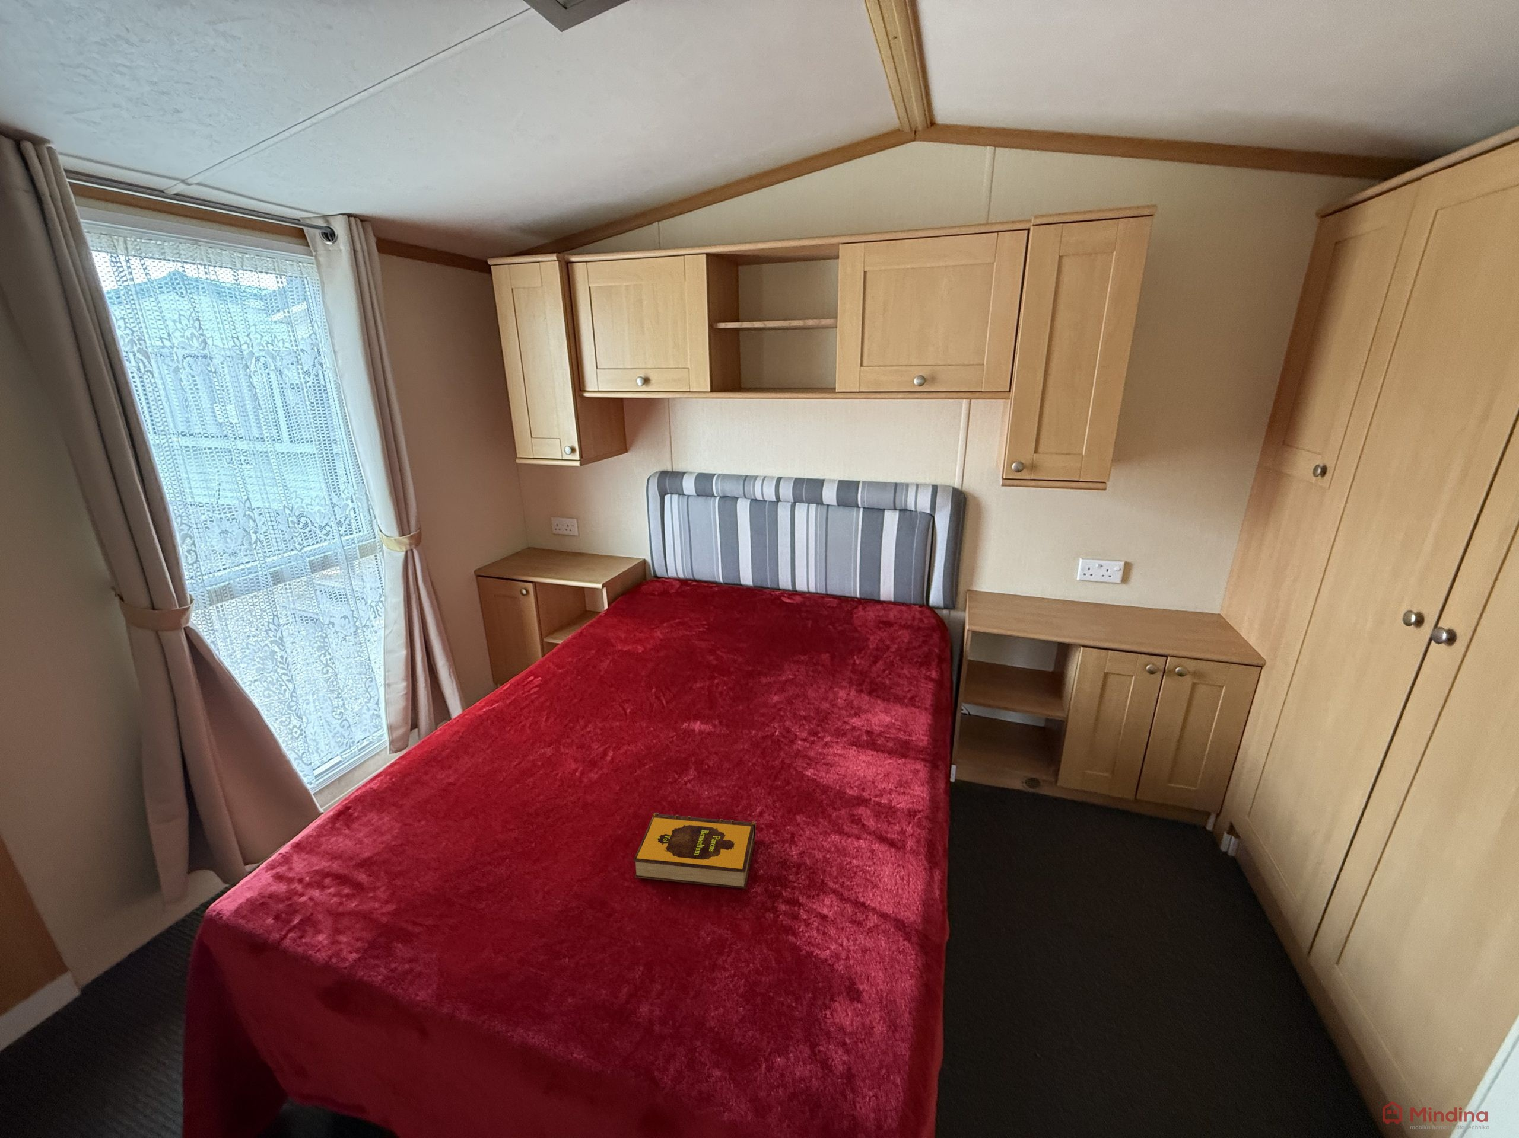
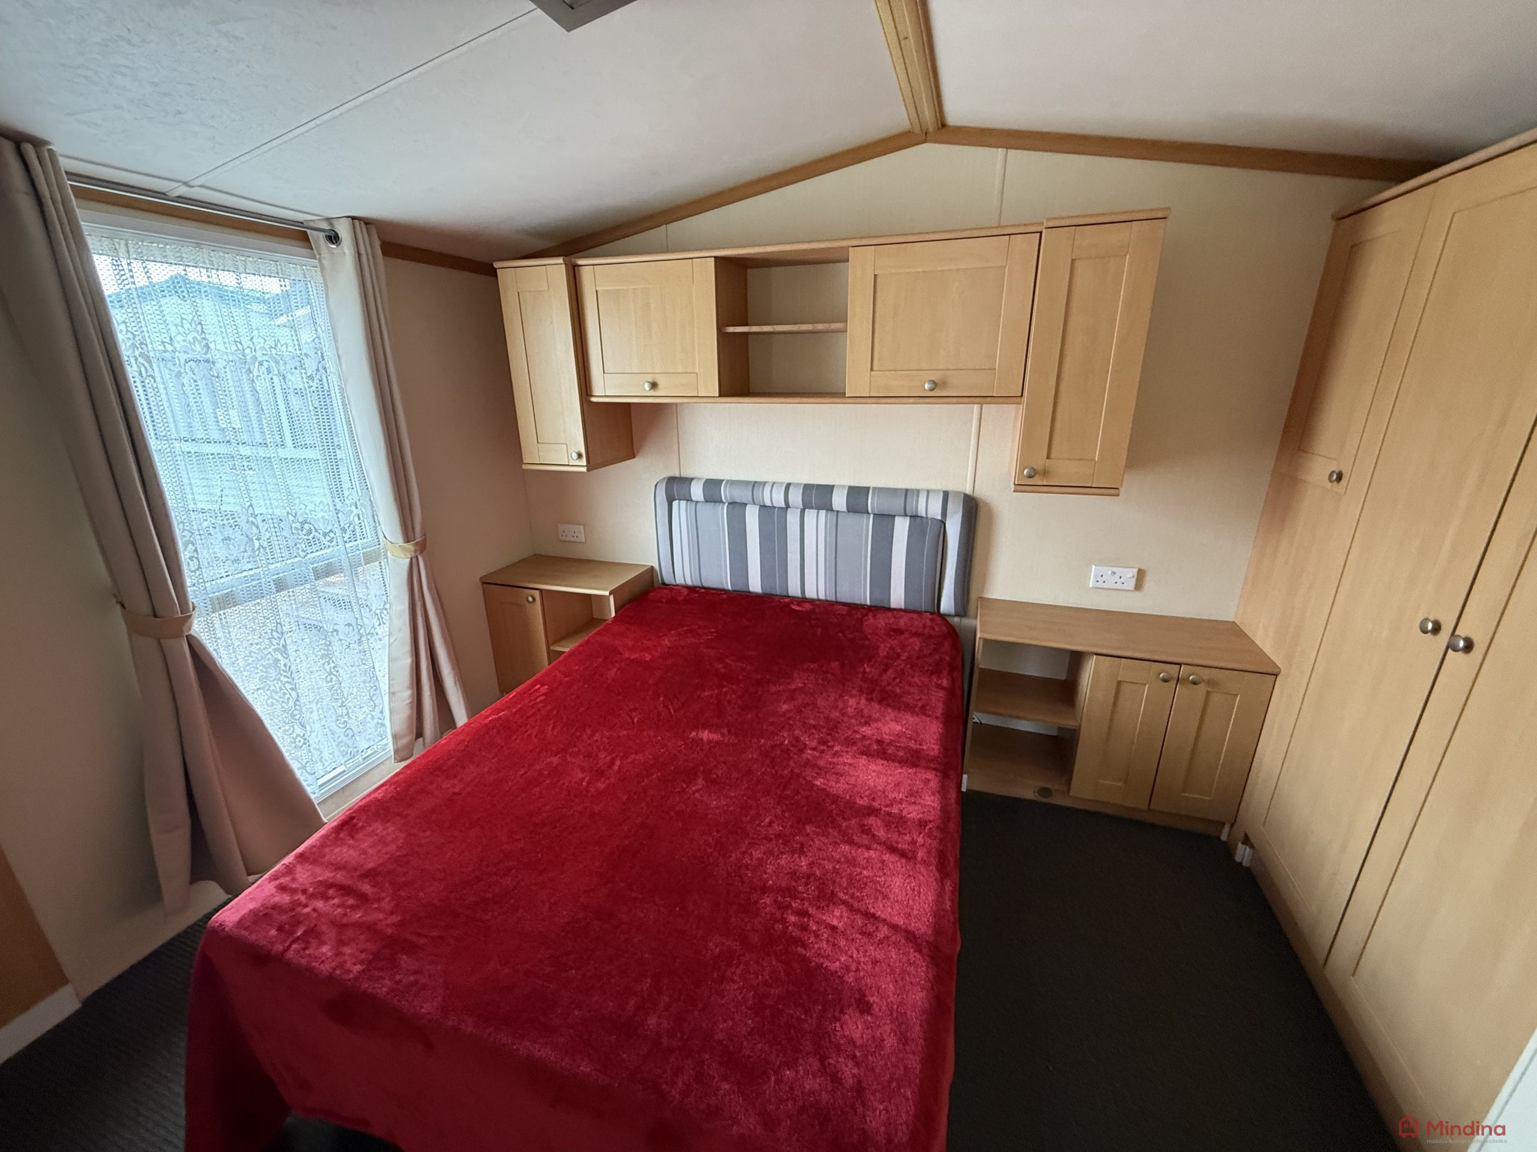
- hardback book (697, 846)
